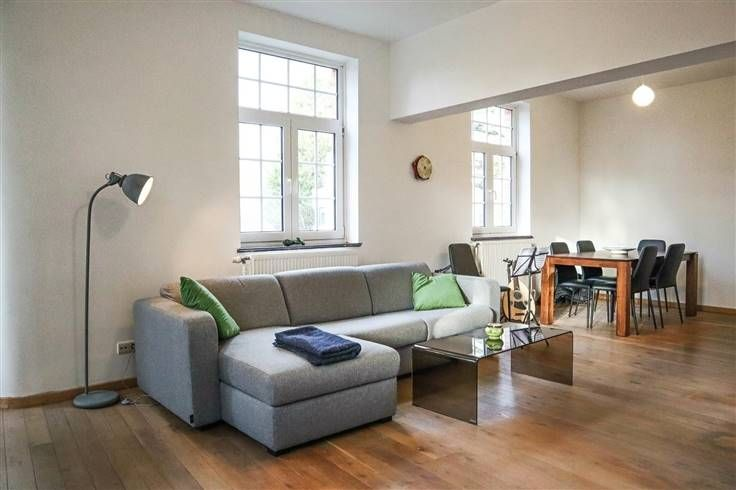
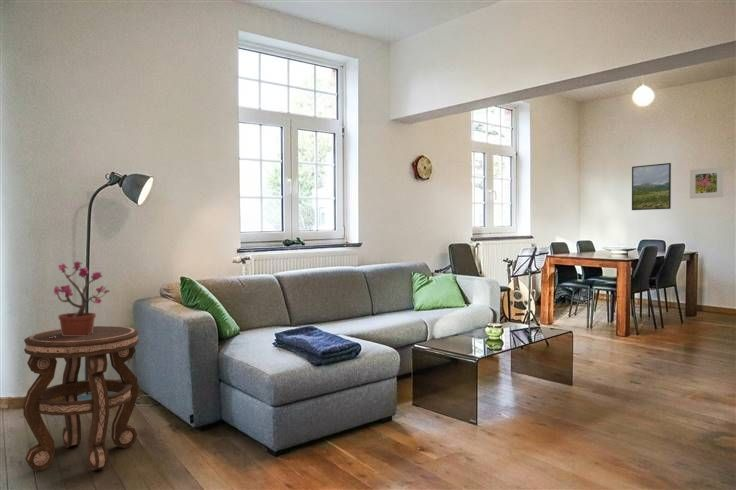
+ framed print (650, 187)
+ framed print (706, 183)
+ side table (84, 391)
+ potted plant (72, 294)
